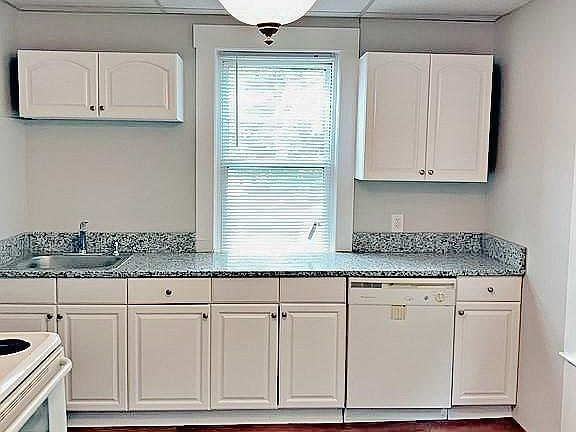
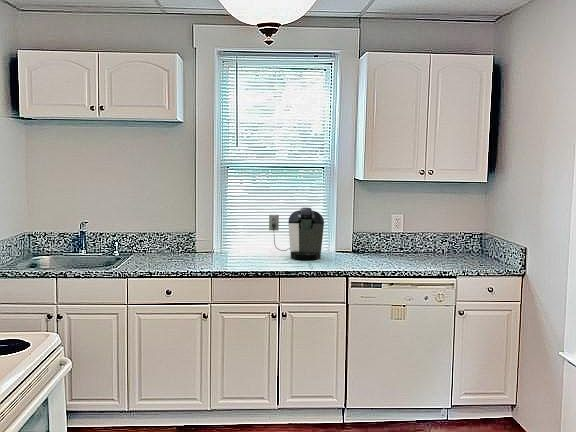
+ coffee maker (296, 232)
